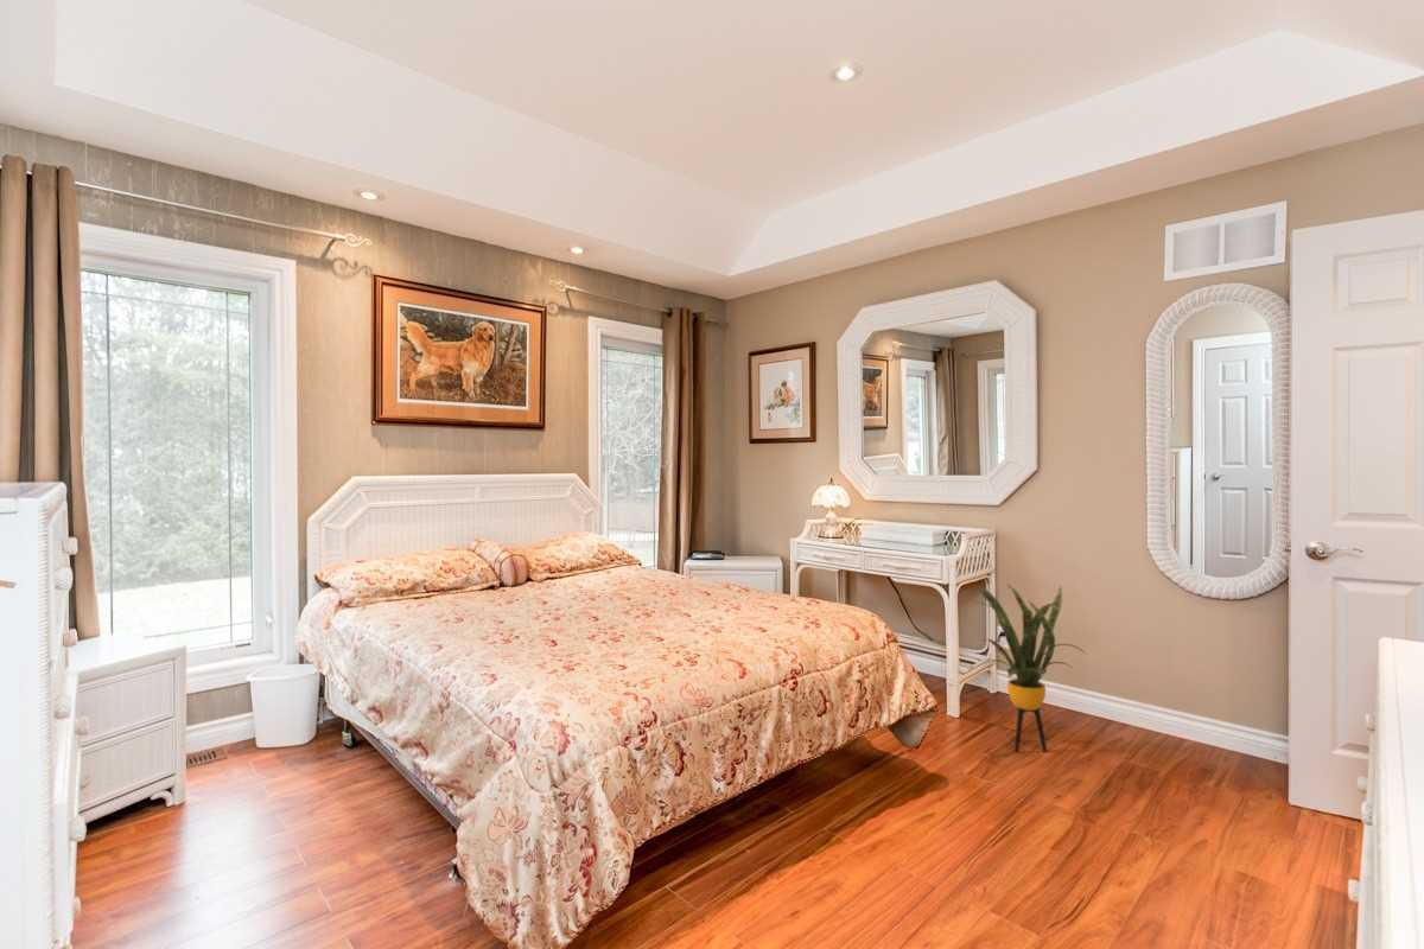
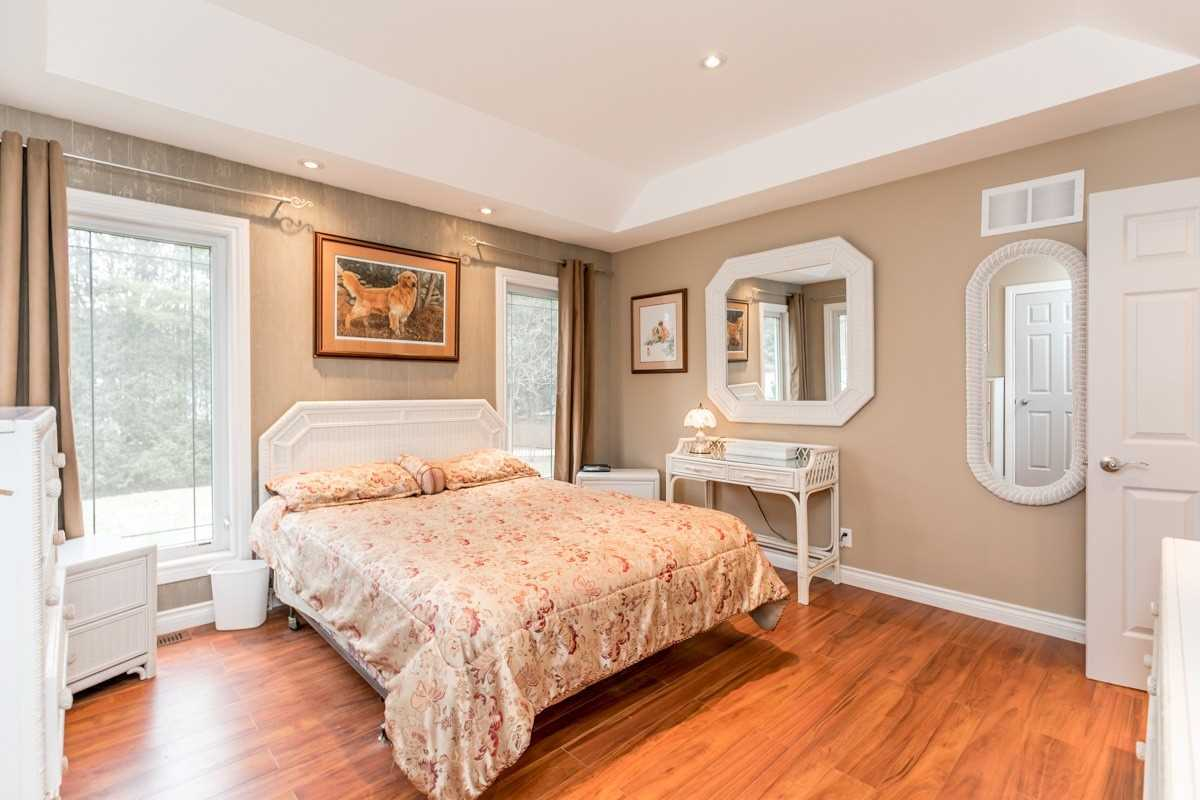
- house plant (1015, 663)
